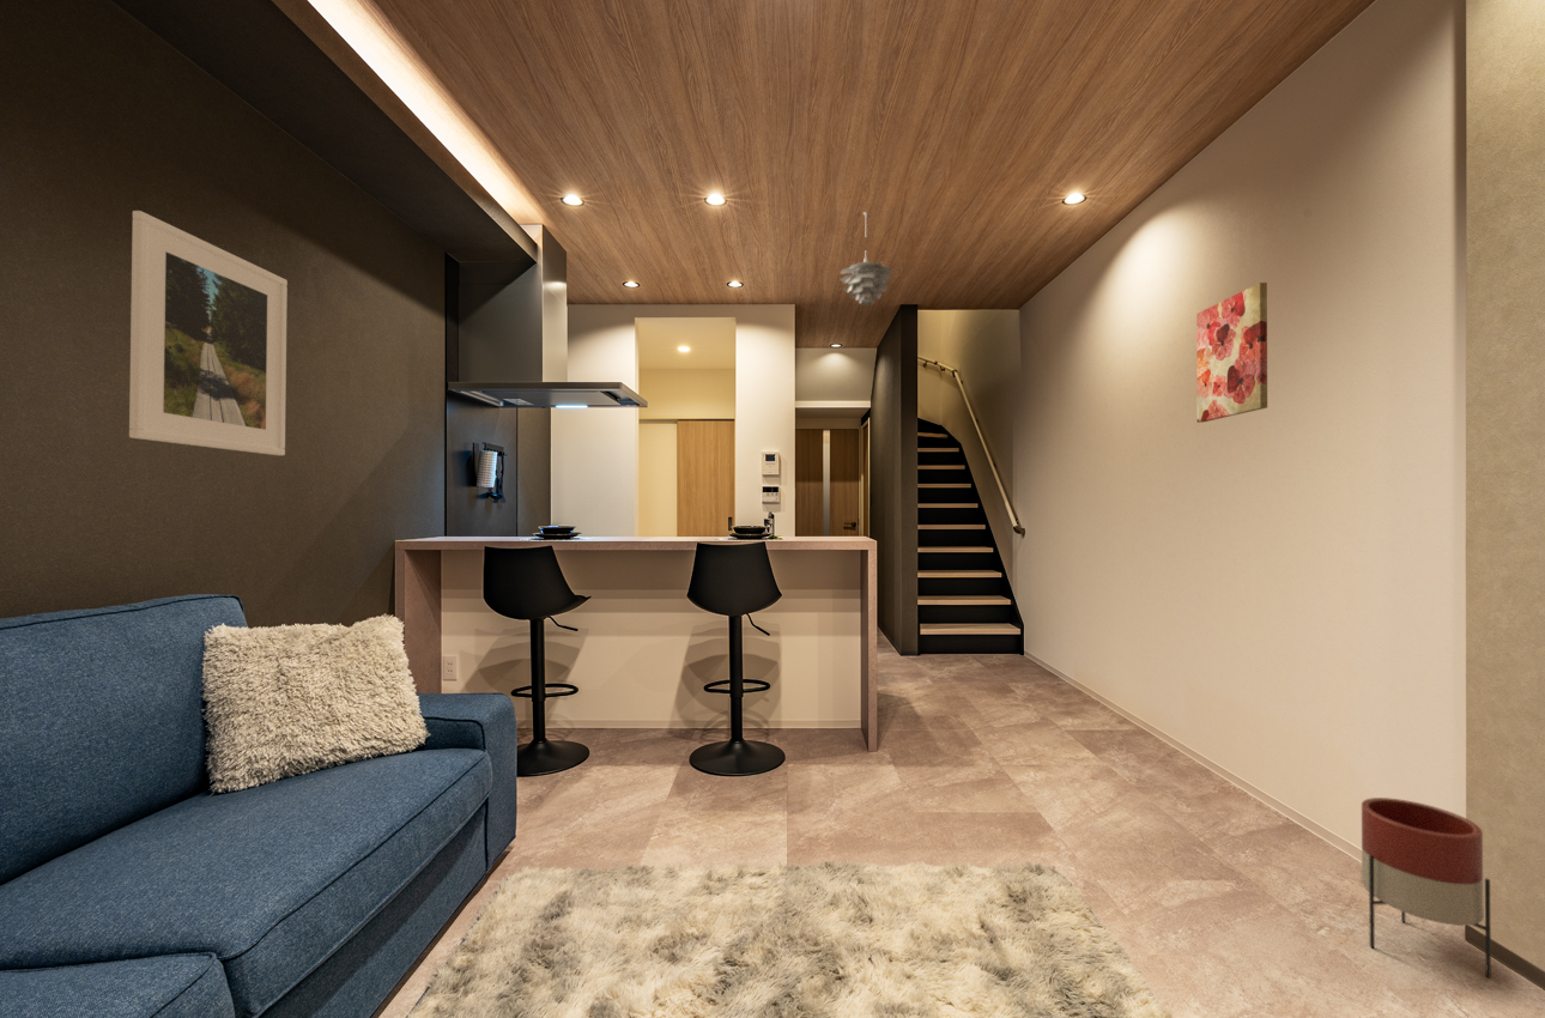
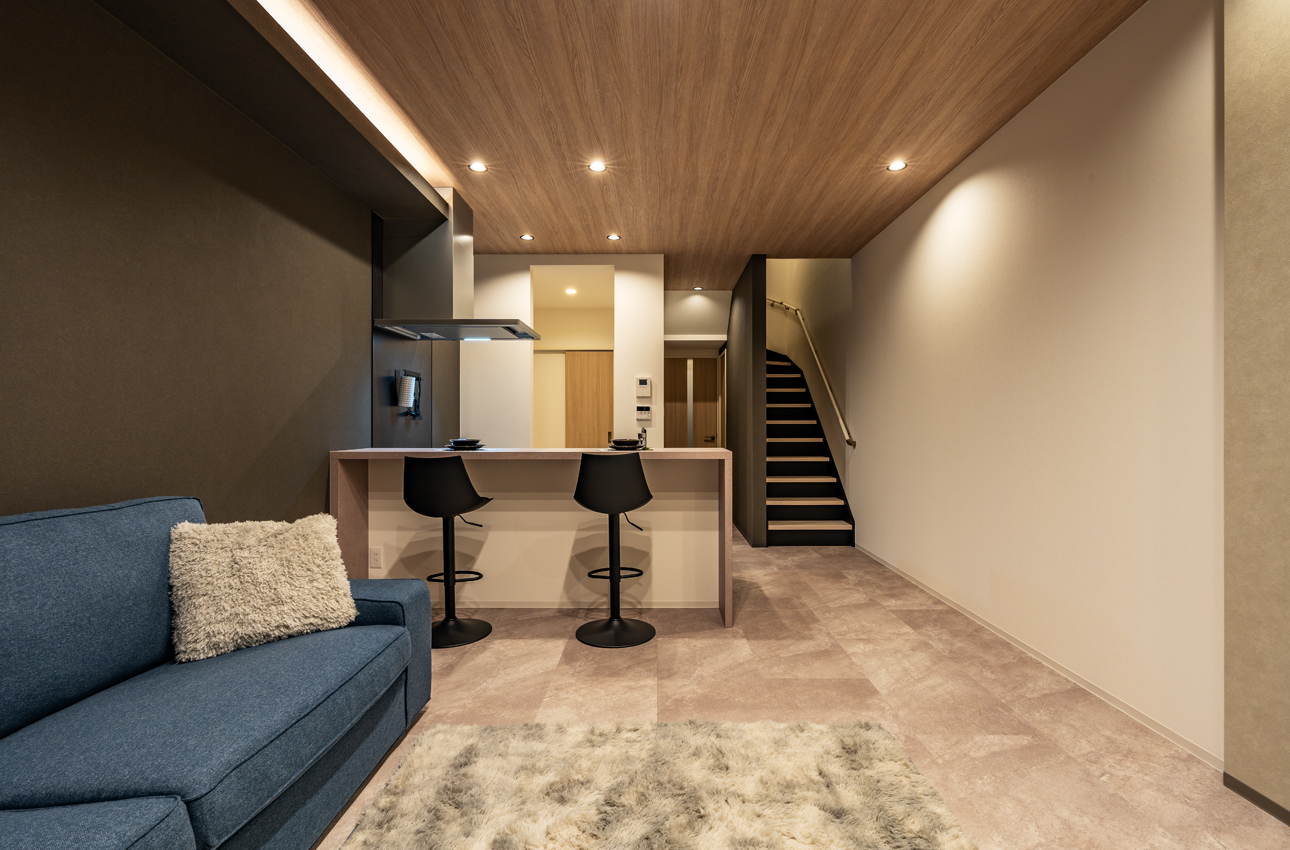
- pendant light (866, 257)
- wall art (1229, 357)
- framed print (218, 347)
- planter (1416, 881)
